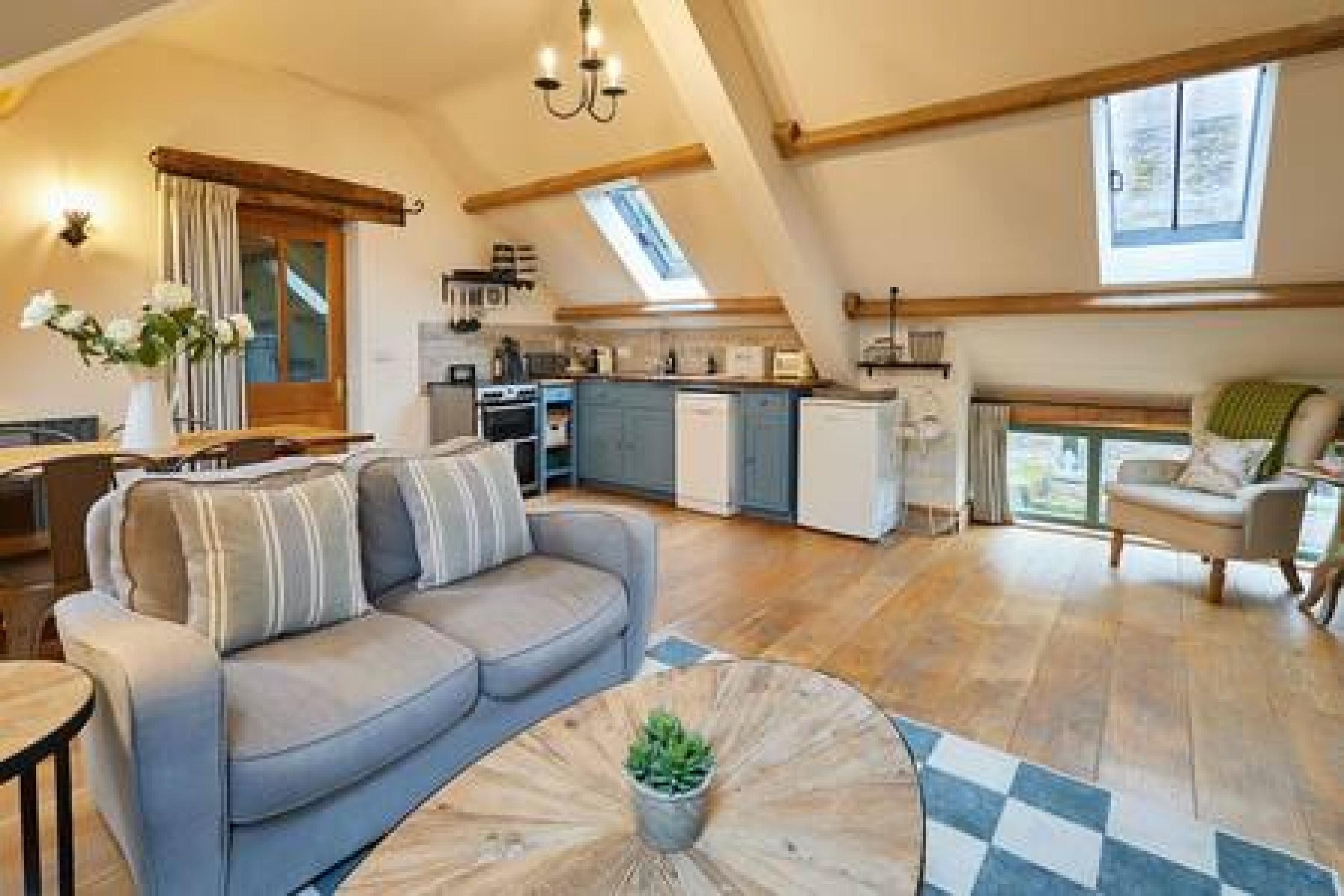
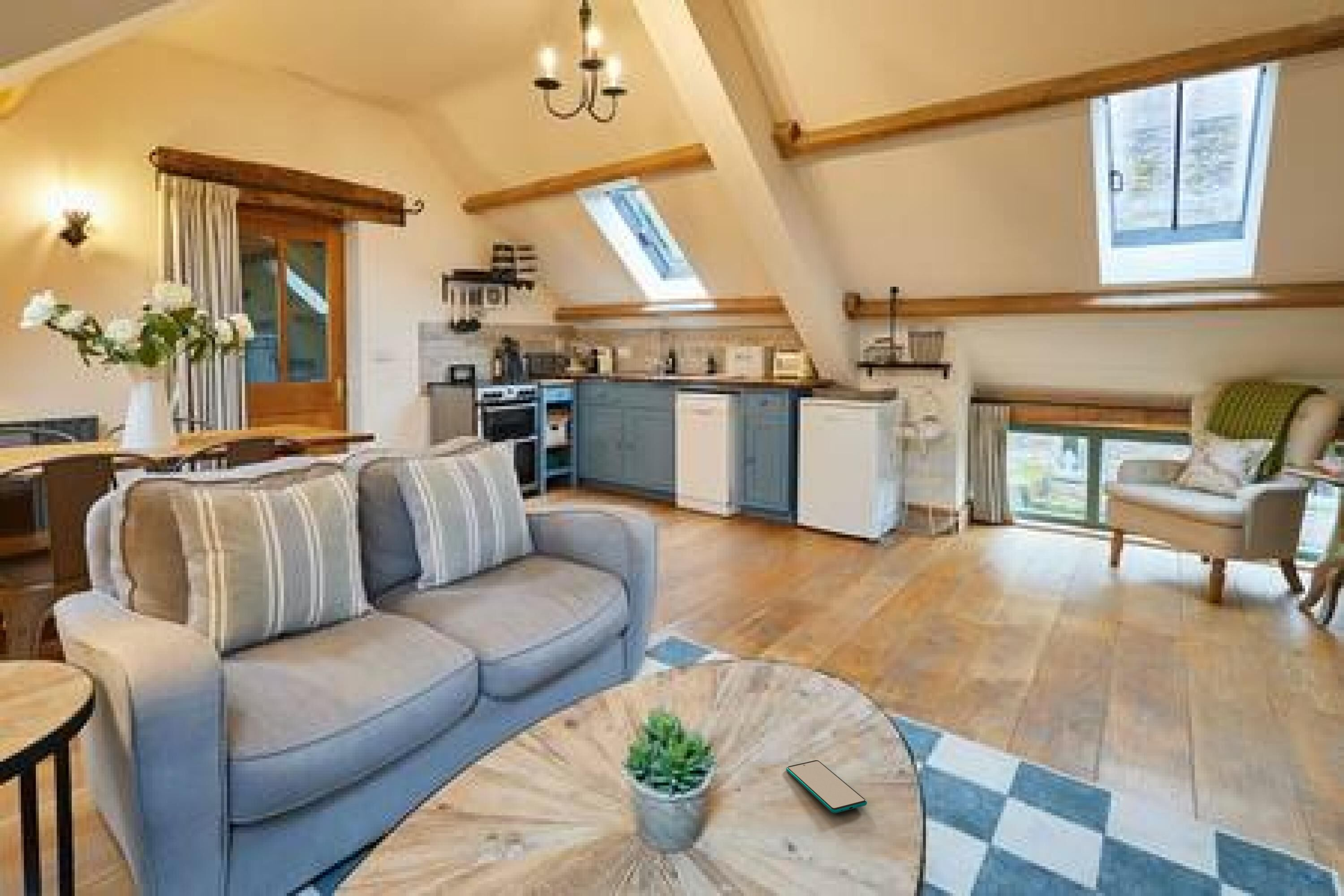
+ smartphone (825, 785)
